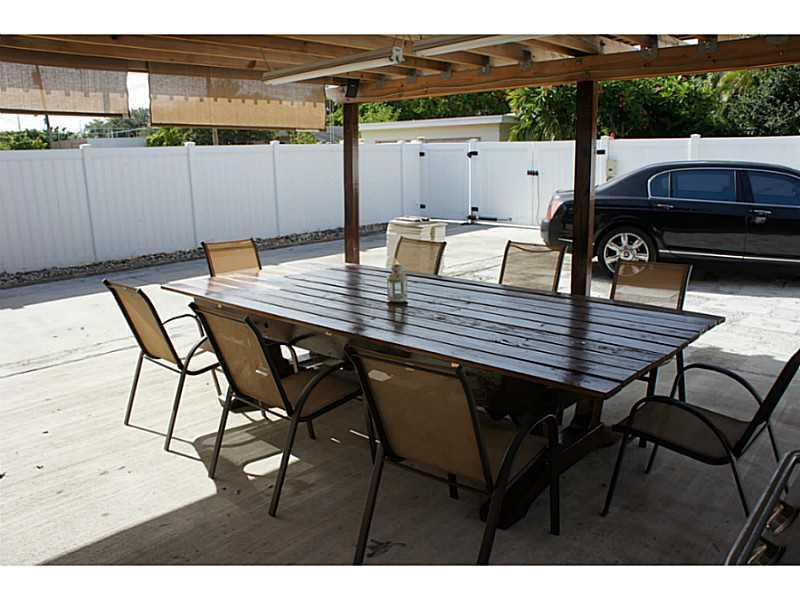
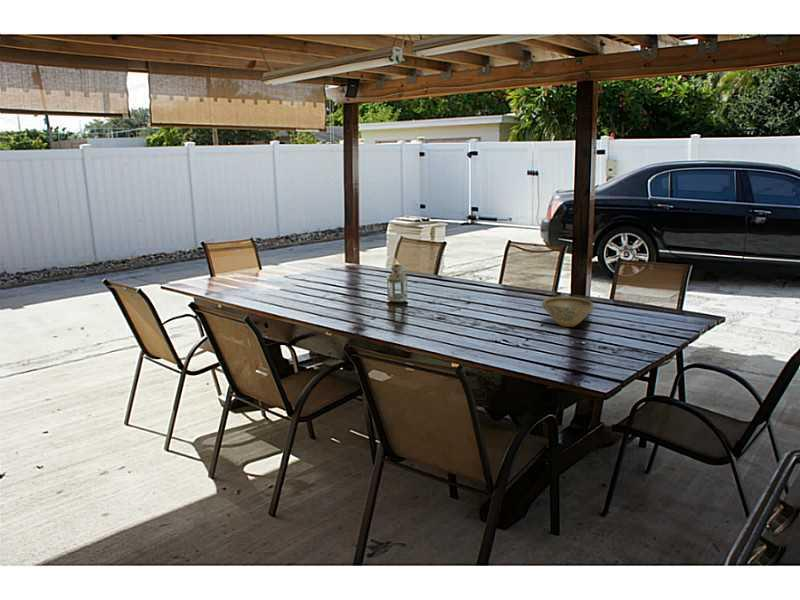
+ bowl (566, 313)
